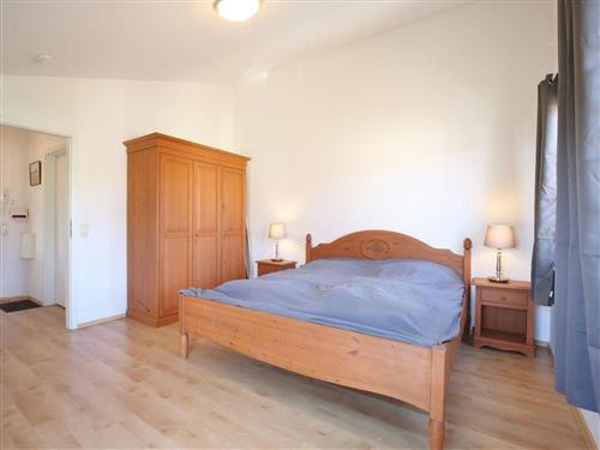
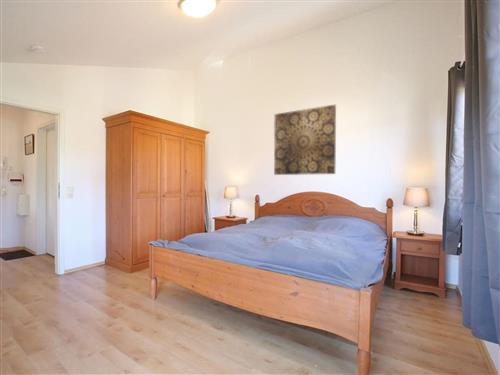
+ wall art (303, 142)
